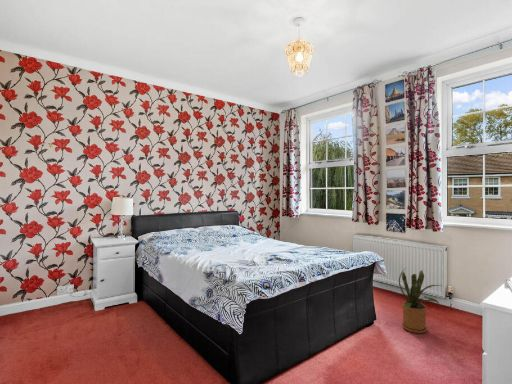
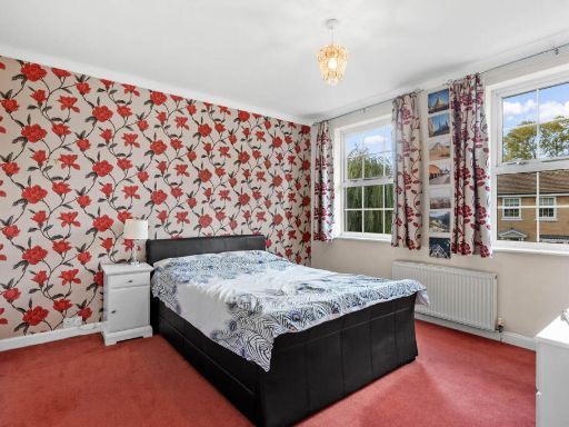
- house plant (419, 299)
